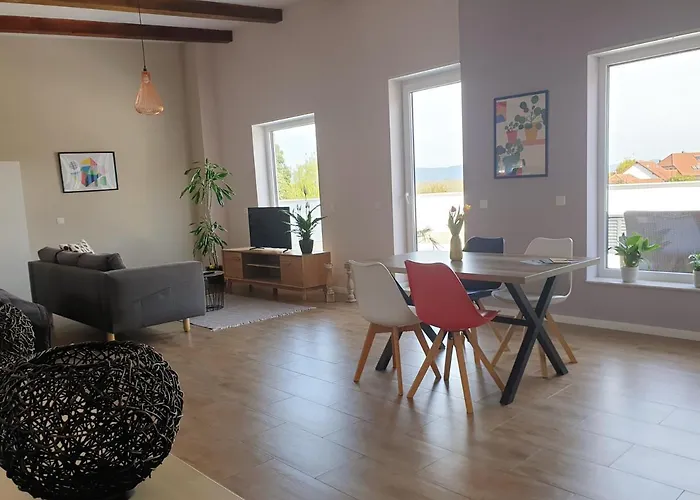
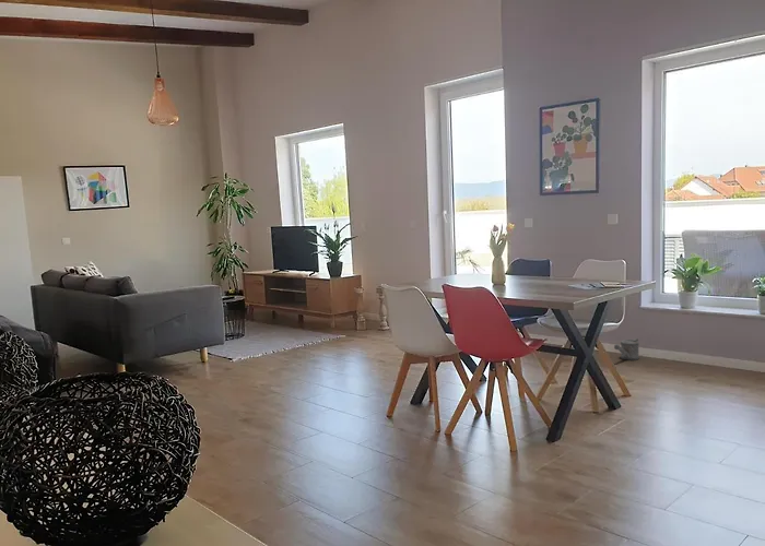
+ watering can (627, 349)
